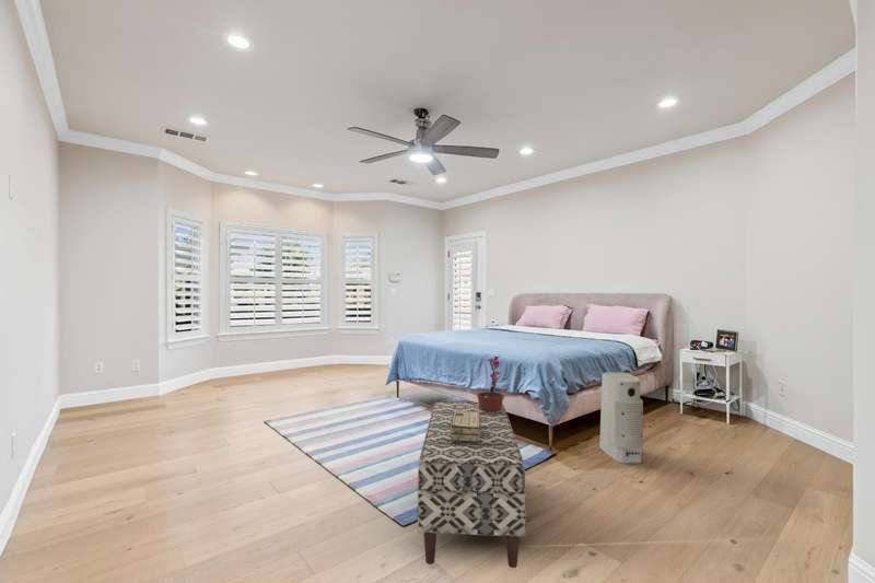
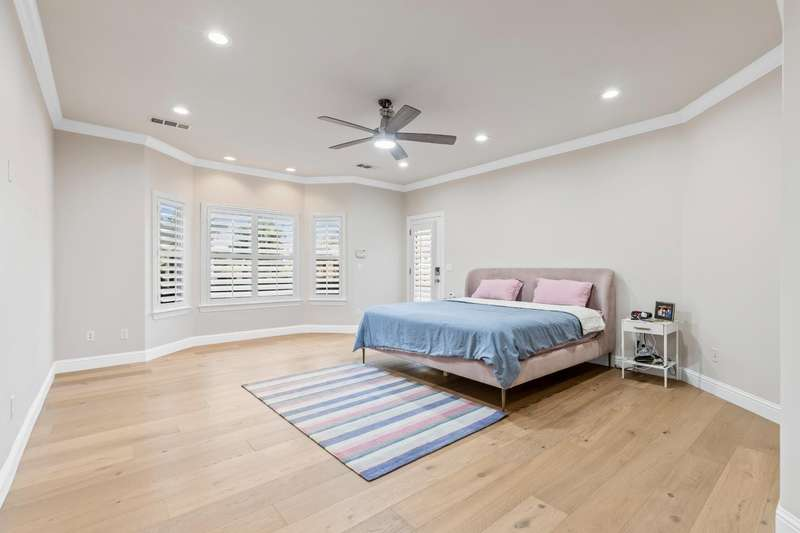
- potted plant (491, 382)
- air purifier (621, 415)
- decorative box (466, 424)
- bench (469, 467)
